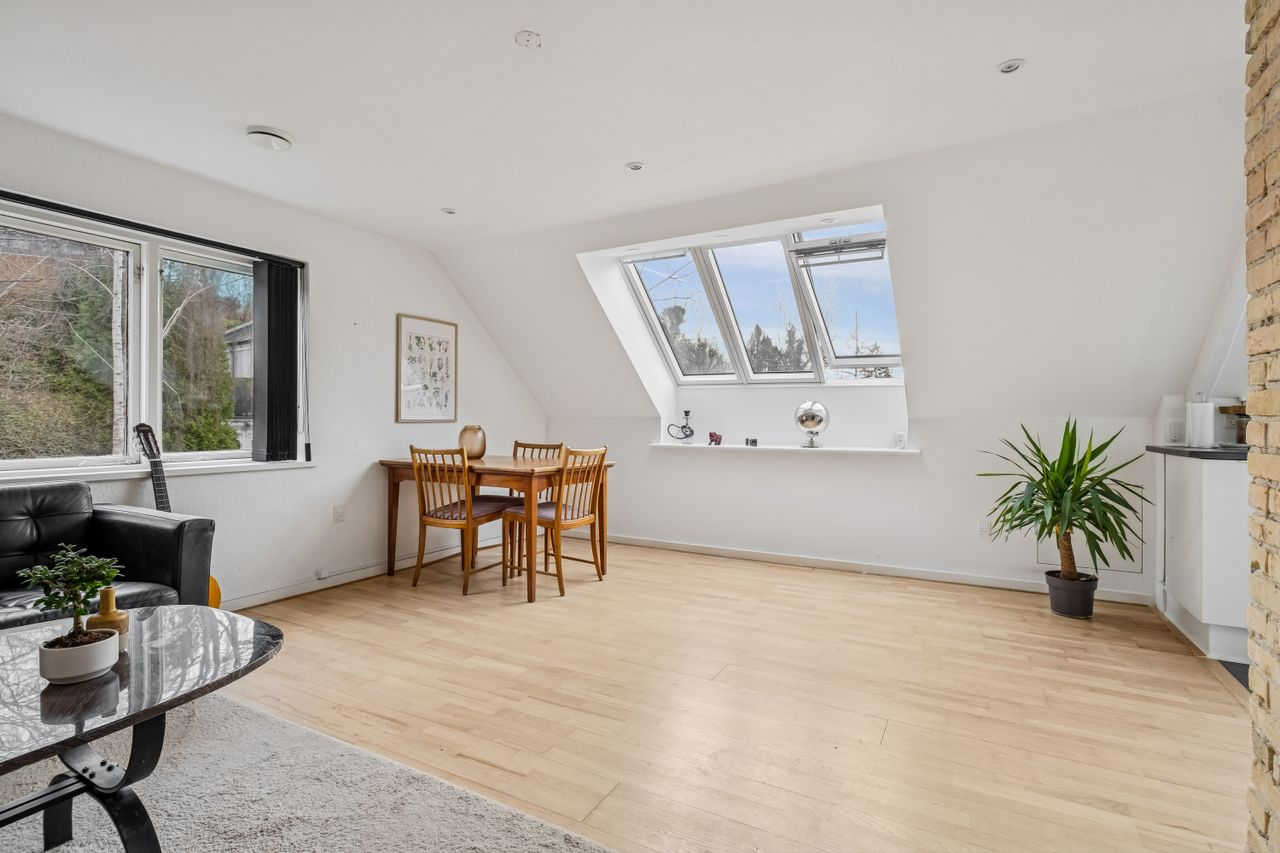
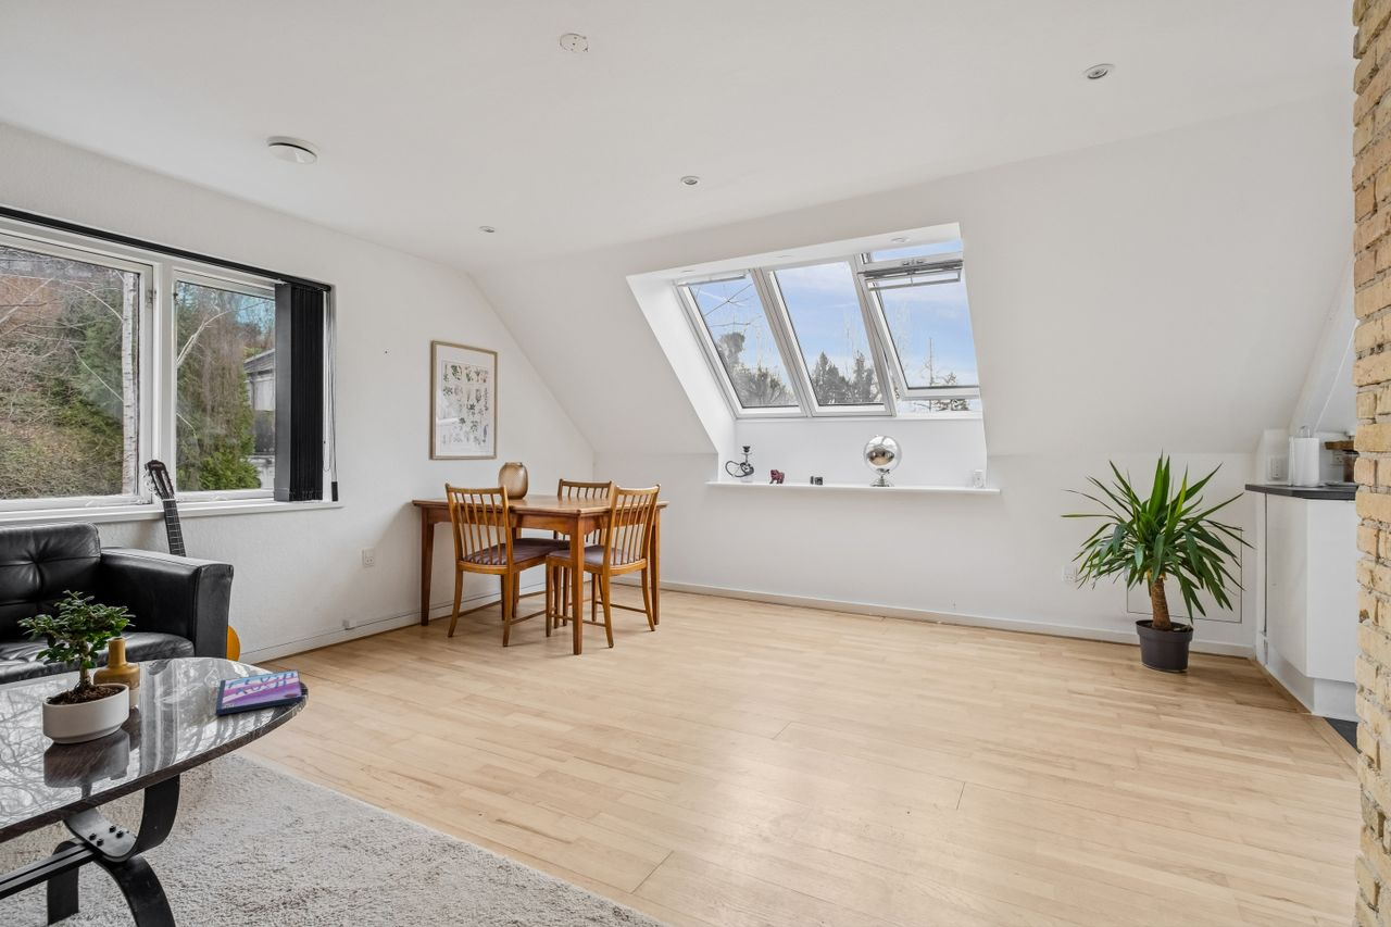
+ video game case (260, 690)
